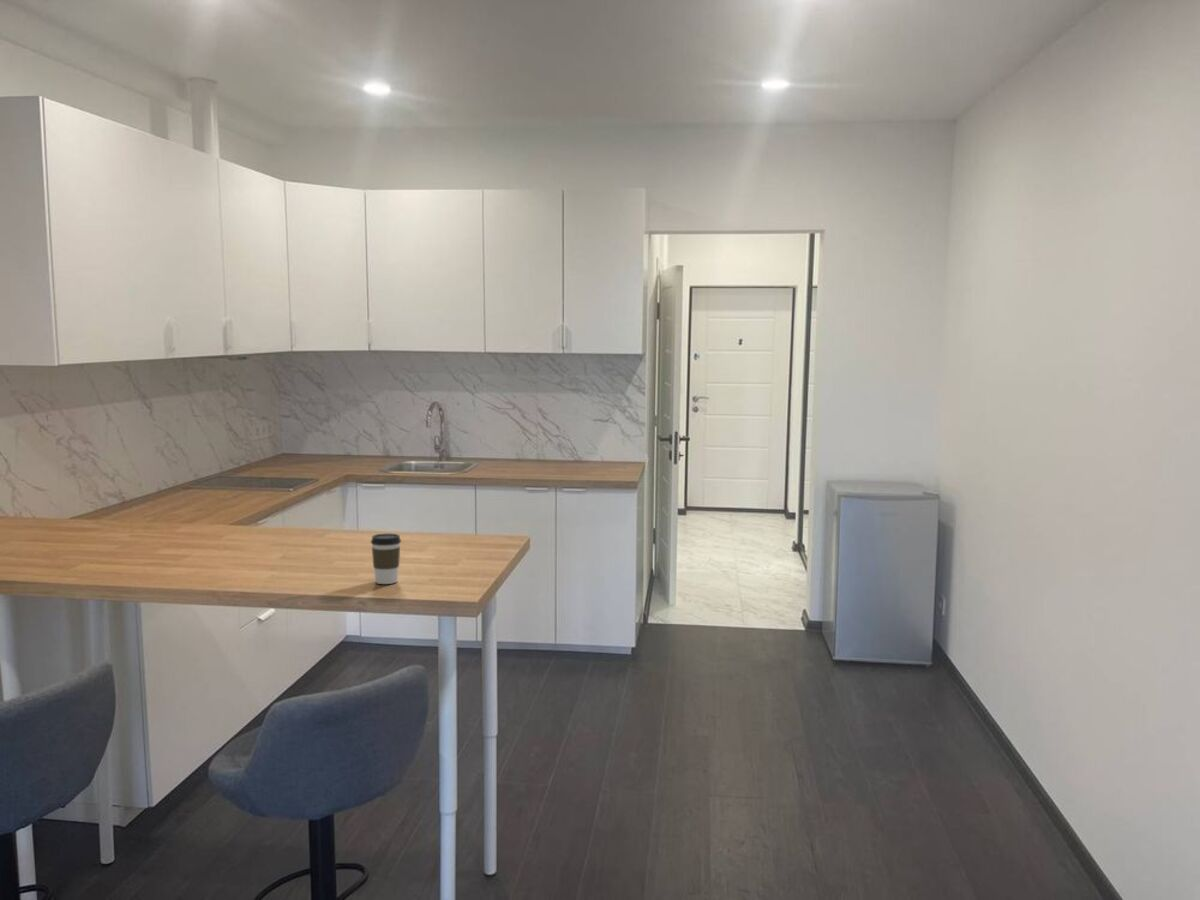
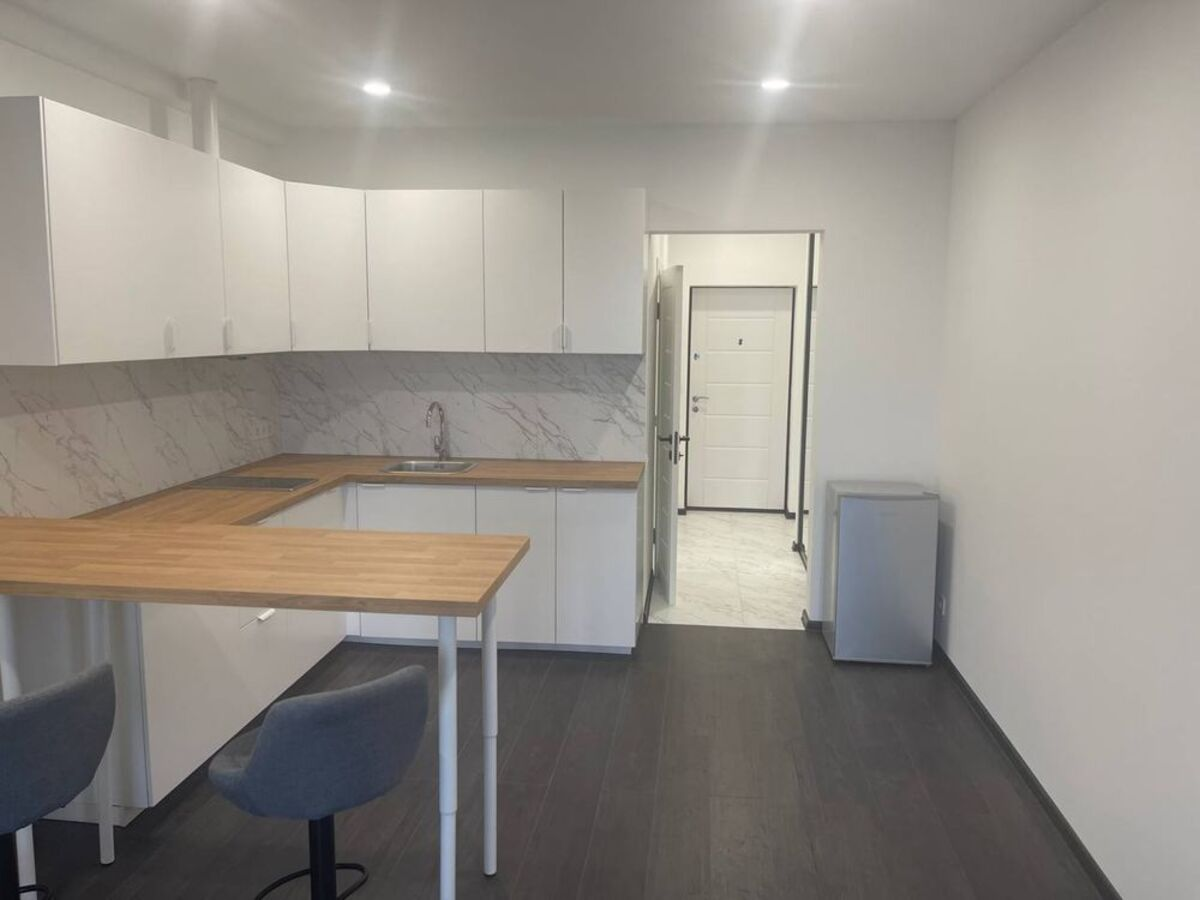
- coffee cup (386, 558)
